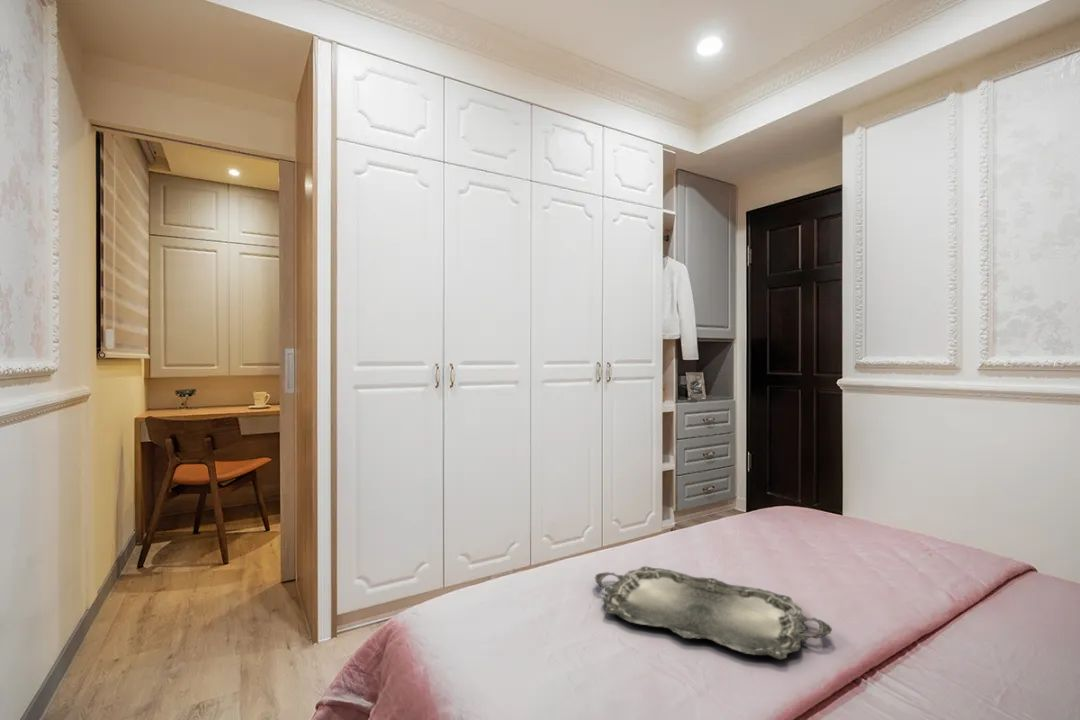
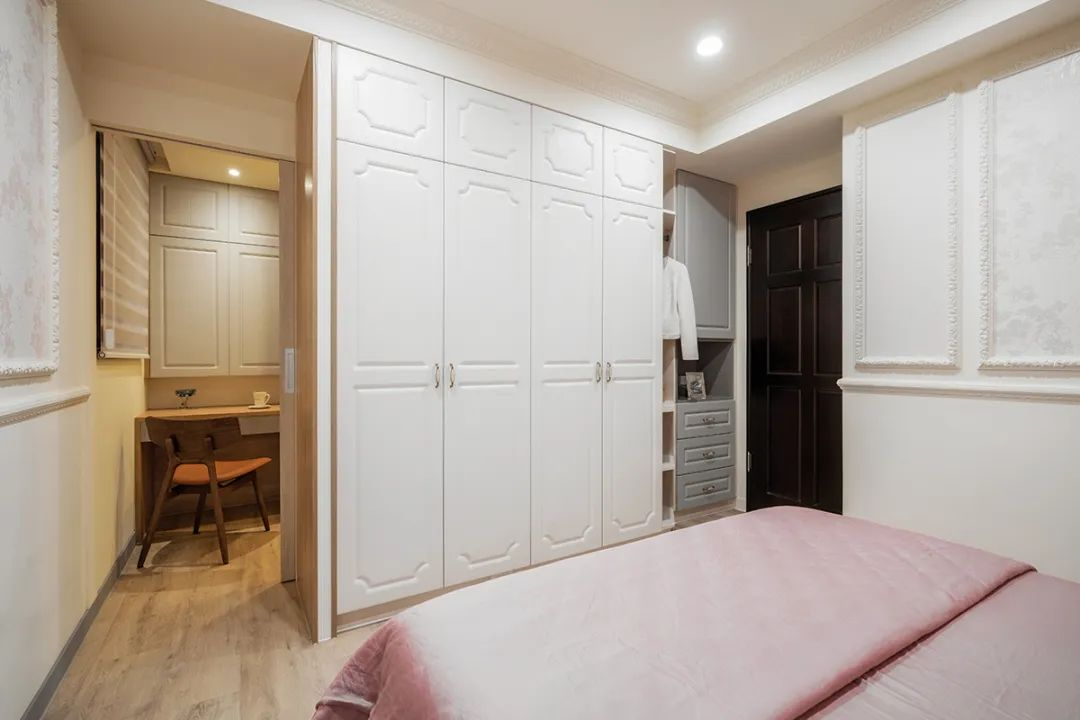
- serving tray (700, 604)
